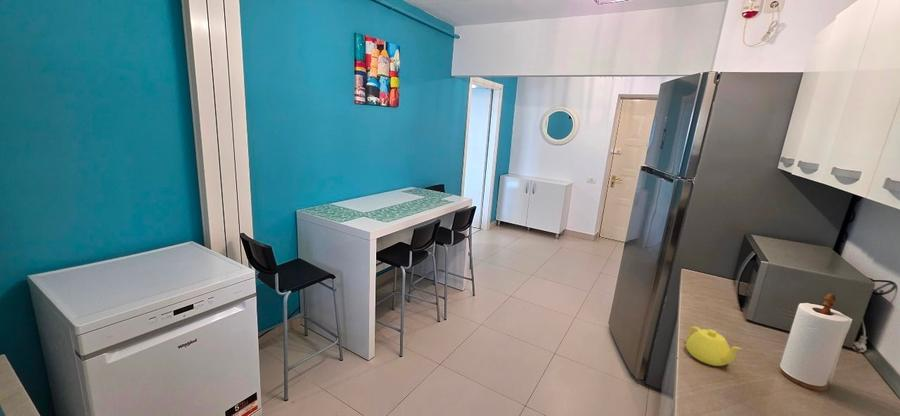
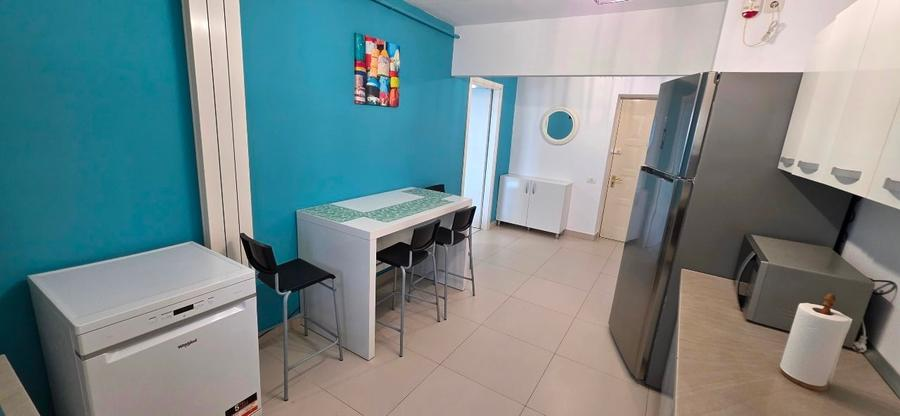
- teapot (711, 345)
